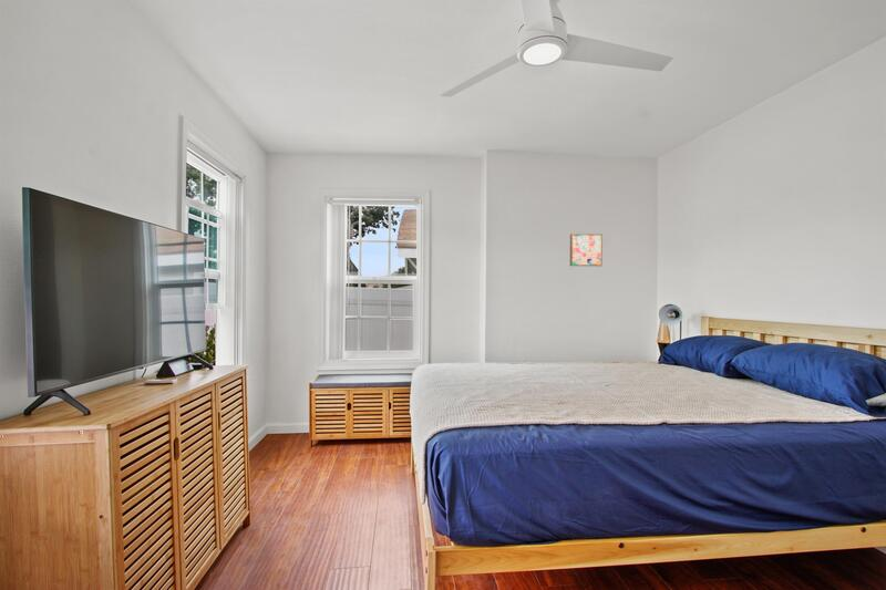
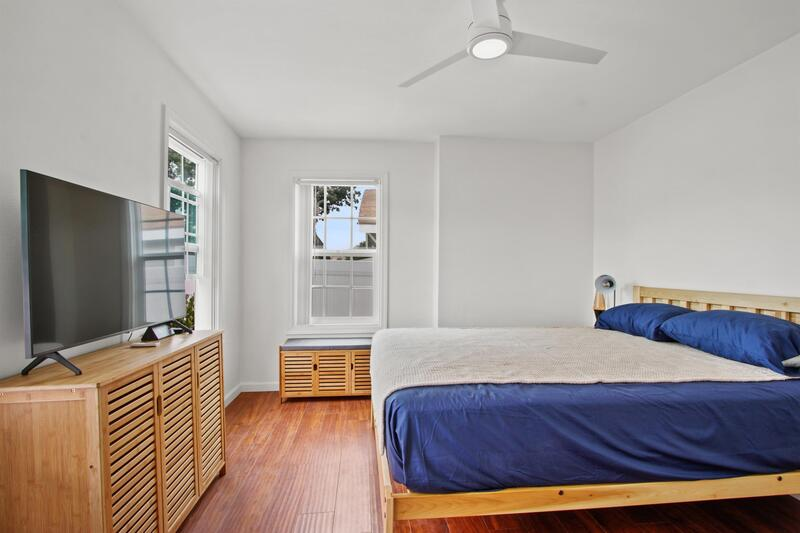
- wall art (586, 249)
